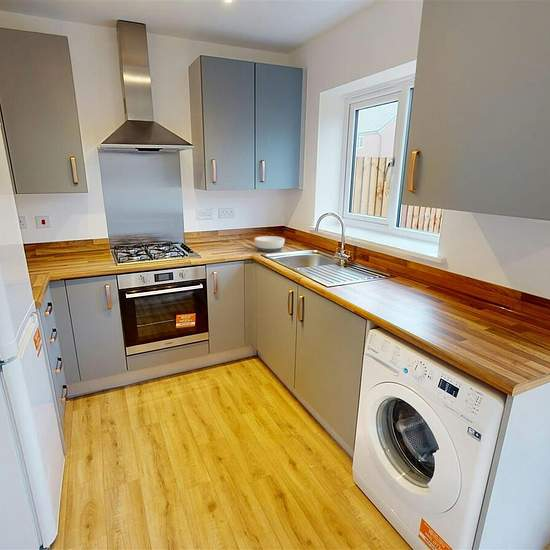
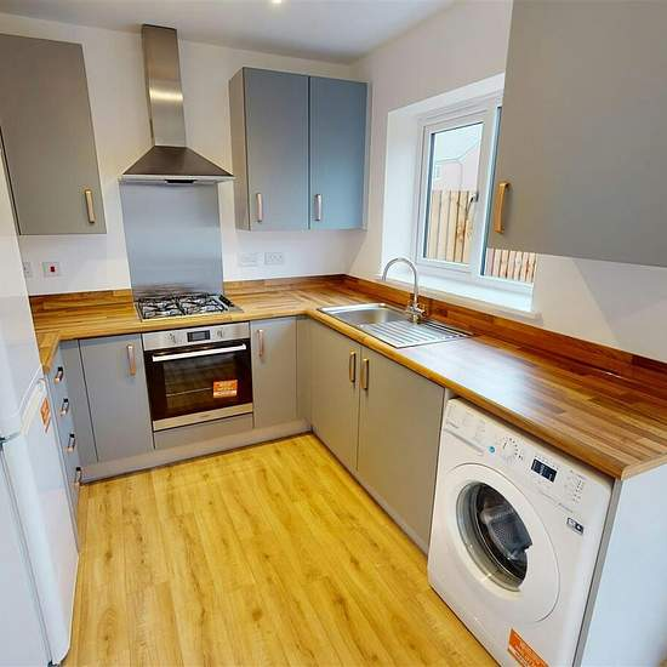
- bowl (269, 244)
